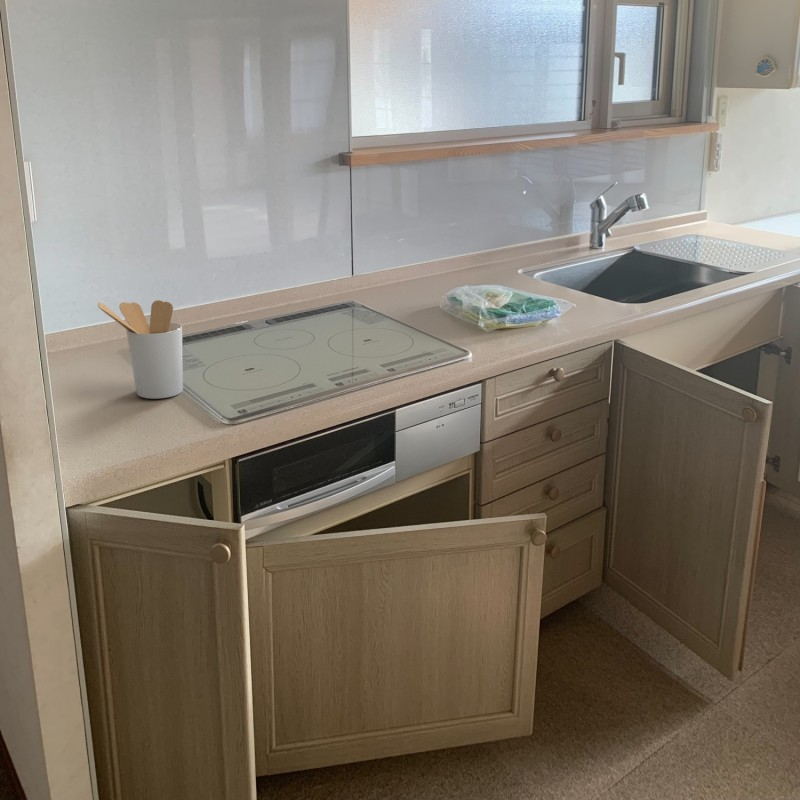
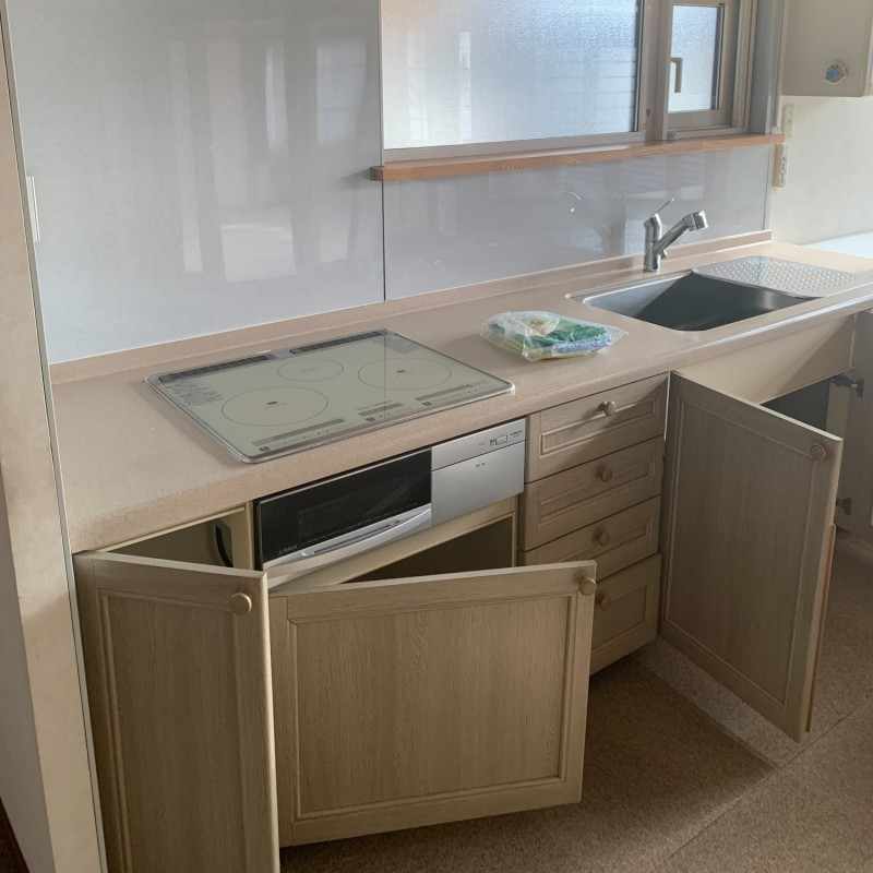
- utensil holder (141, 346)
